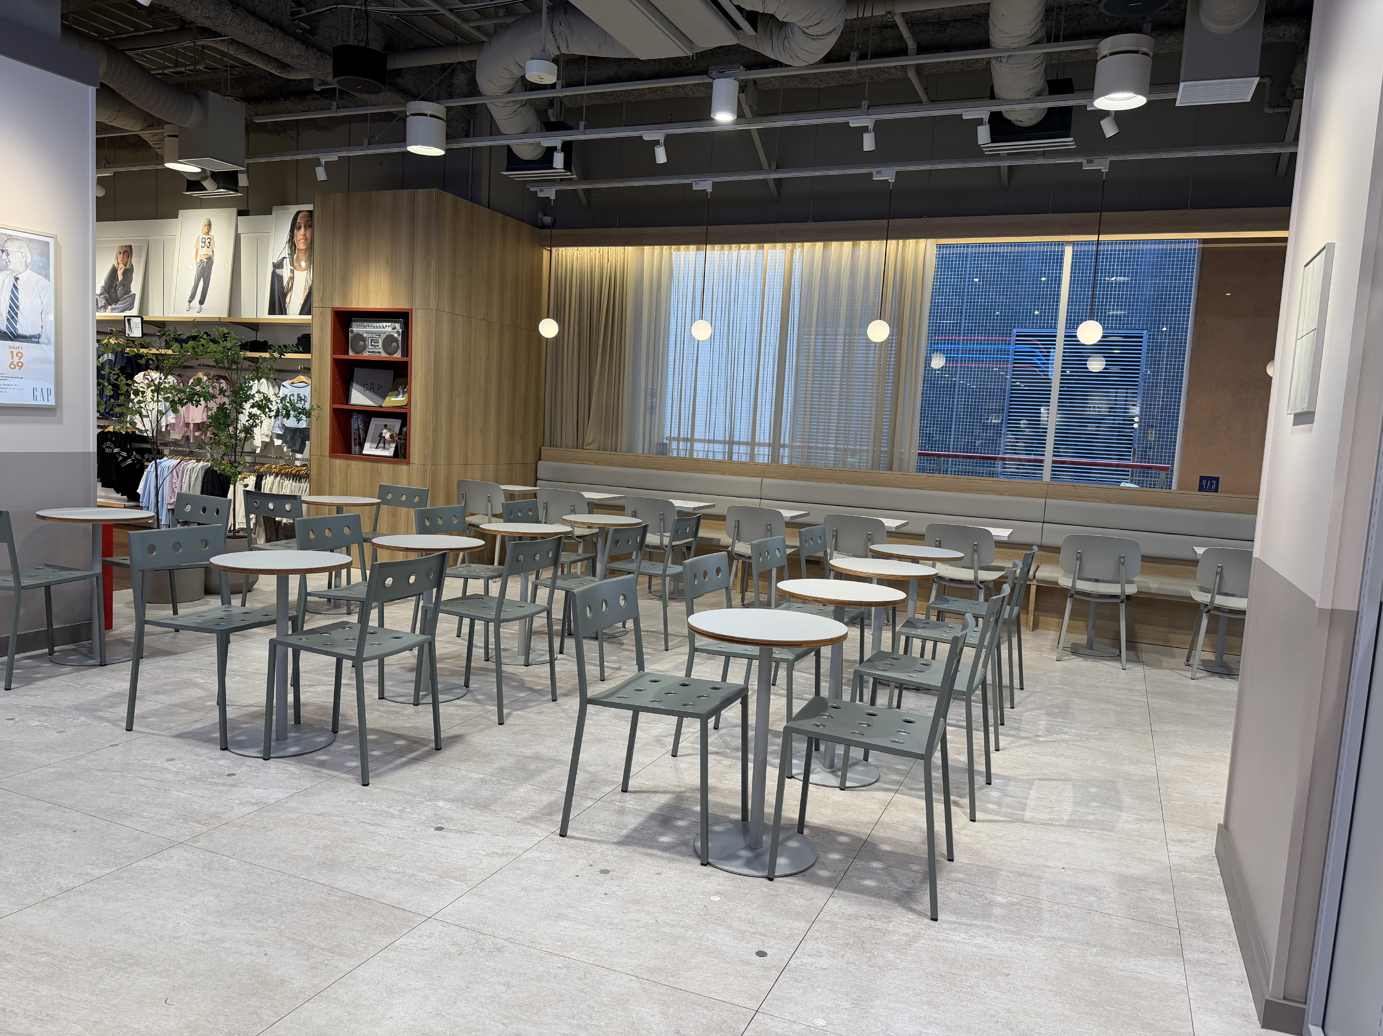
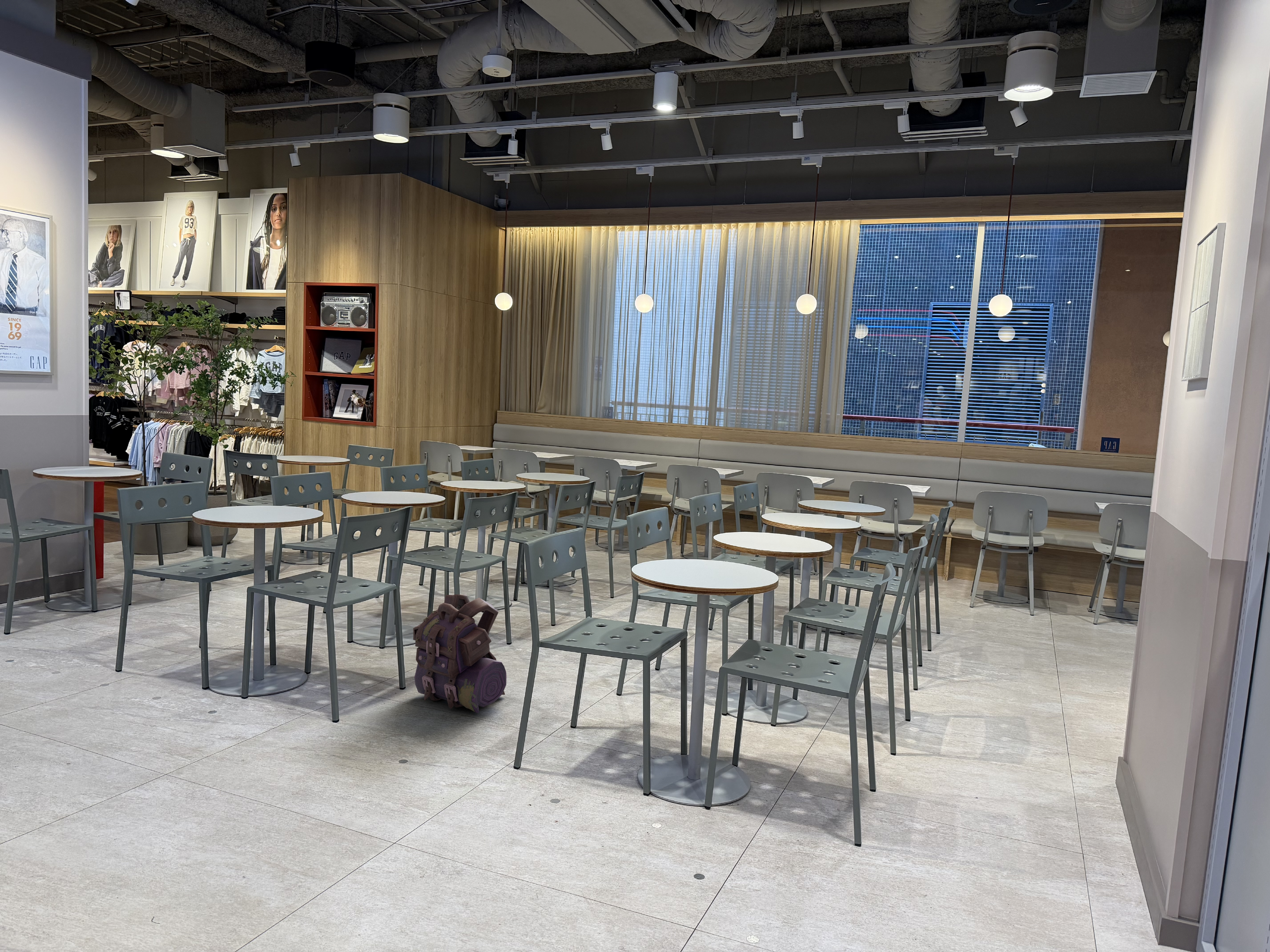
+ backpack (459, 649)
